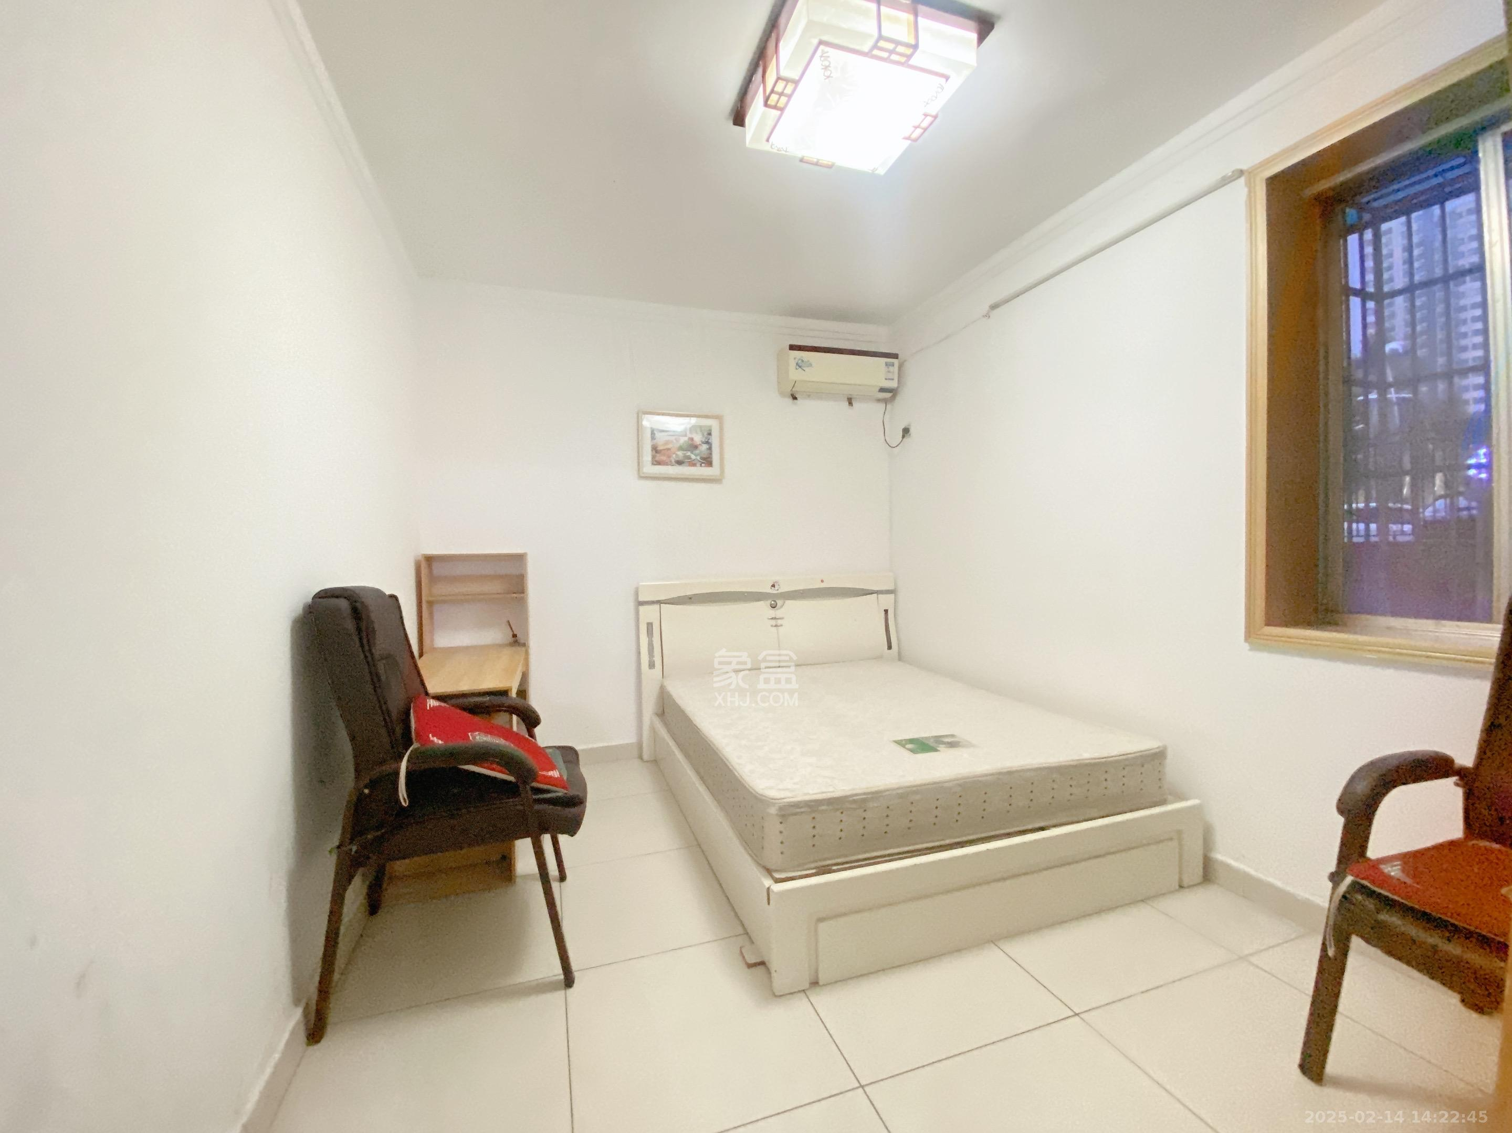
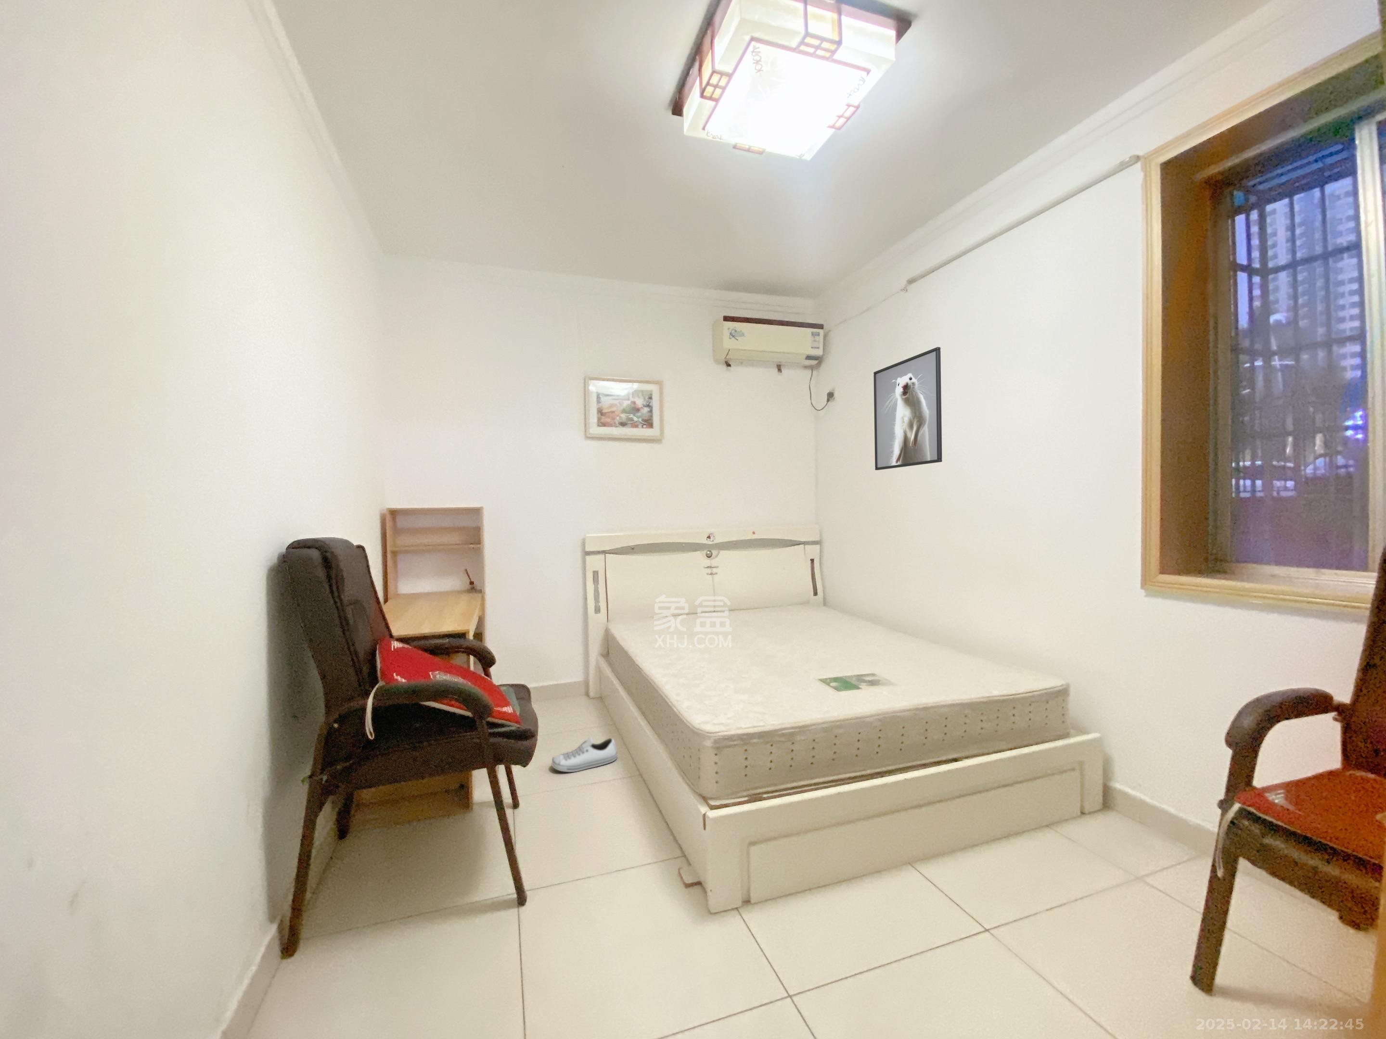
+ shoe (585, 751)
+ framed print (905, 414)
